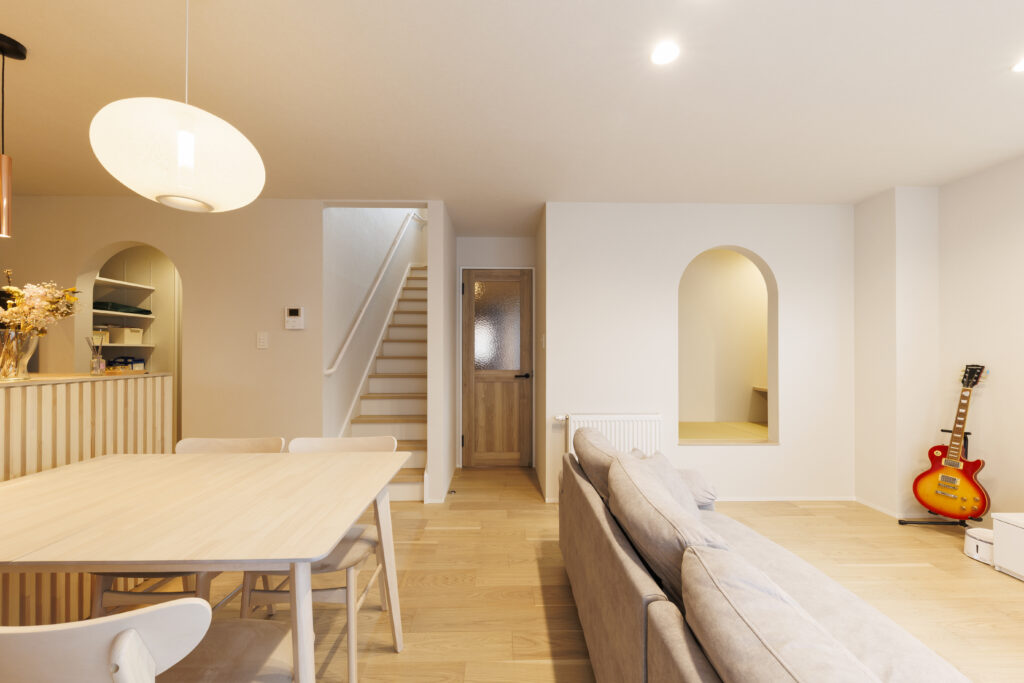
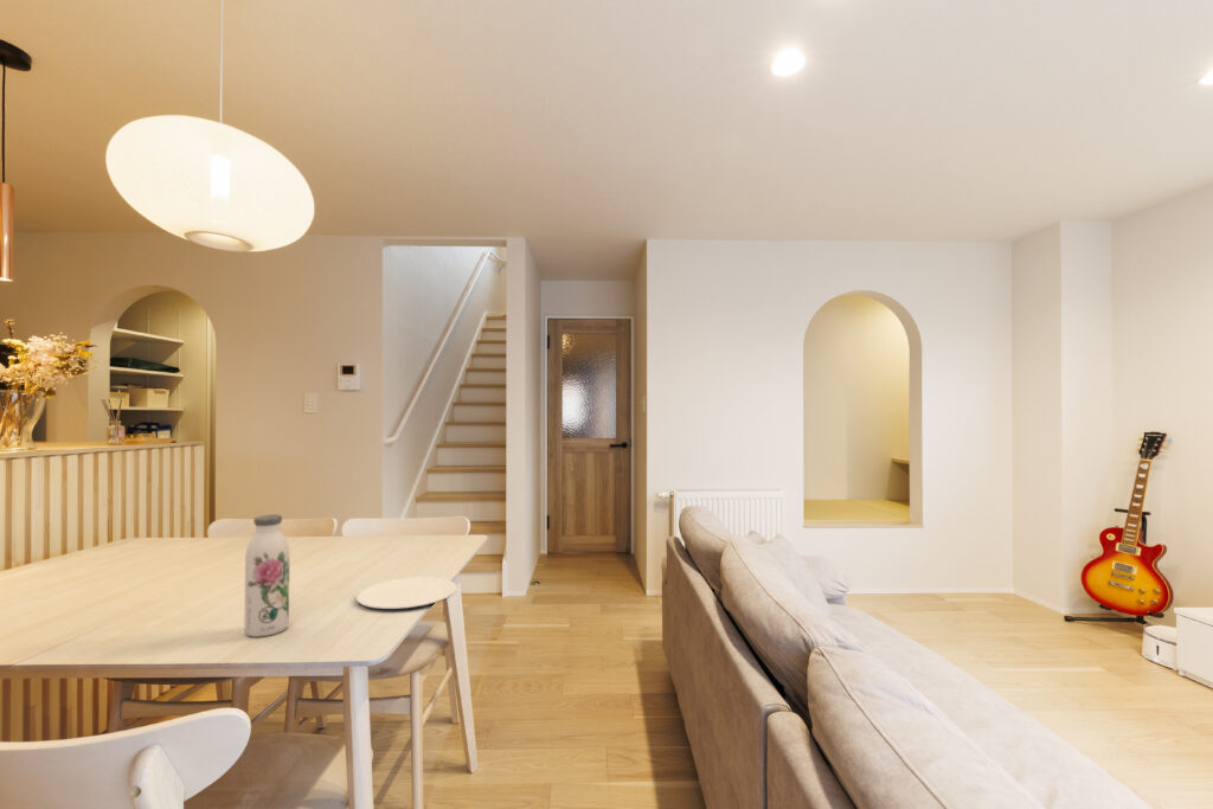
+ water bottle (267, 572)
+ plate (407, 592)
